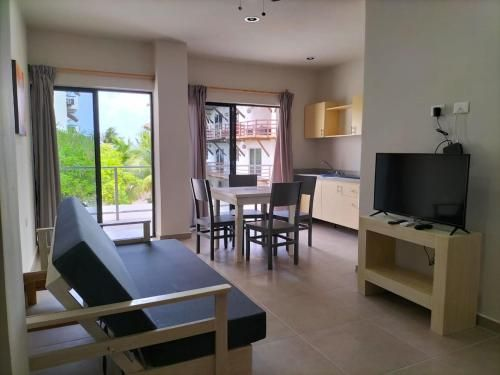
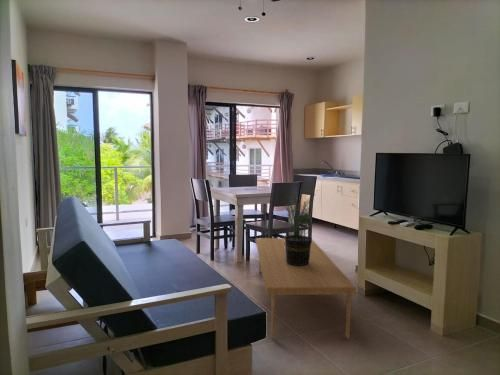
+ coffee table (293, 277)
+ potted plant (297, 225)
